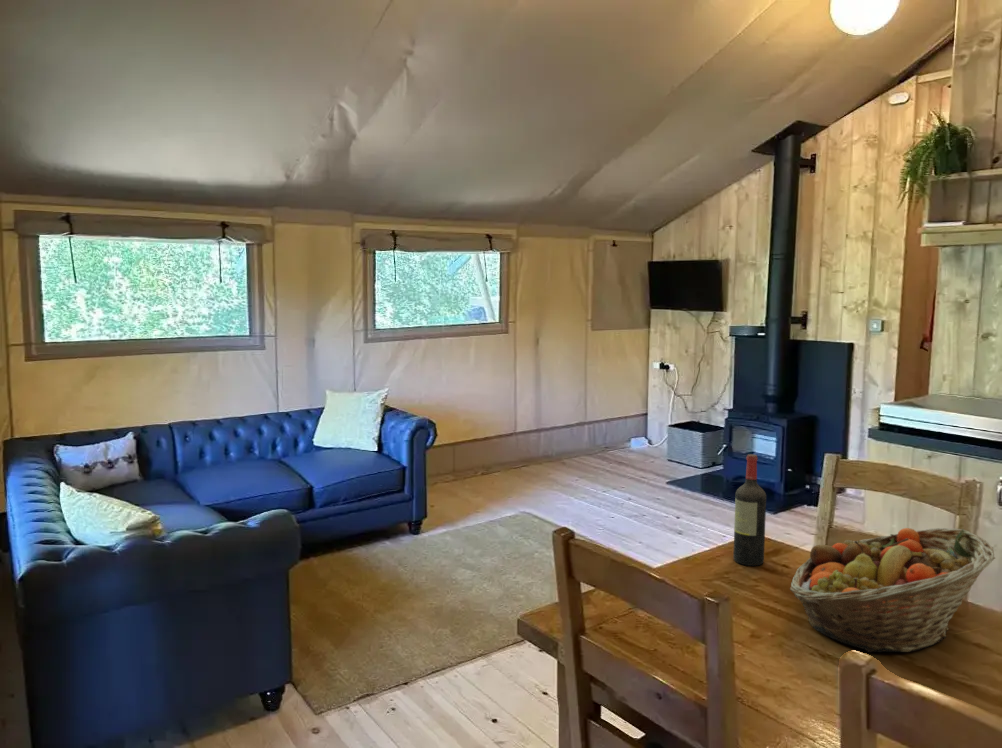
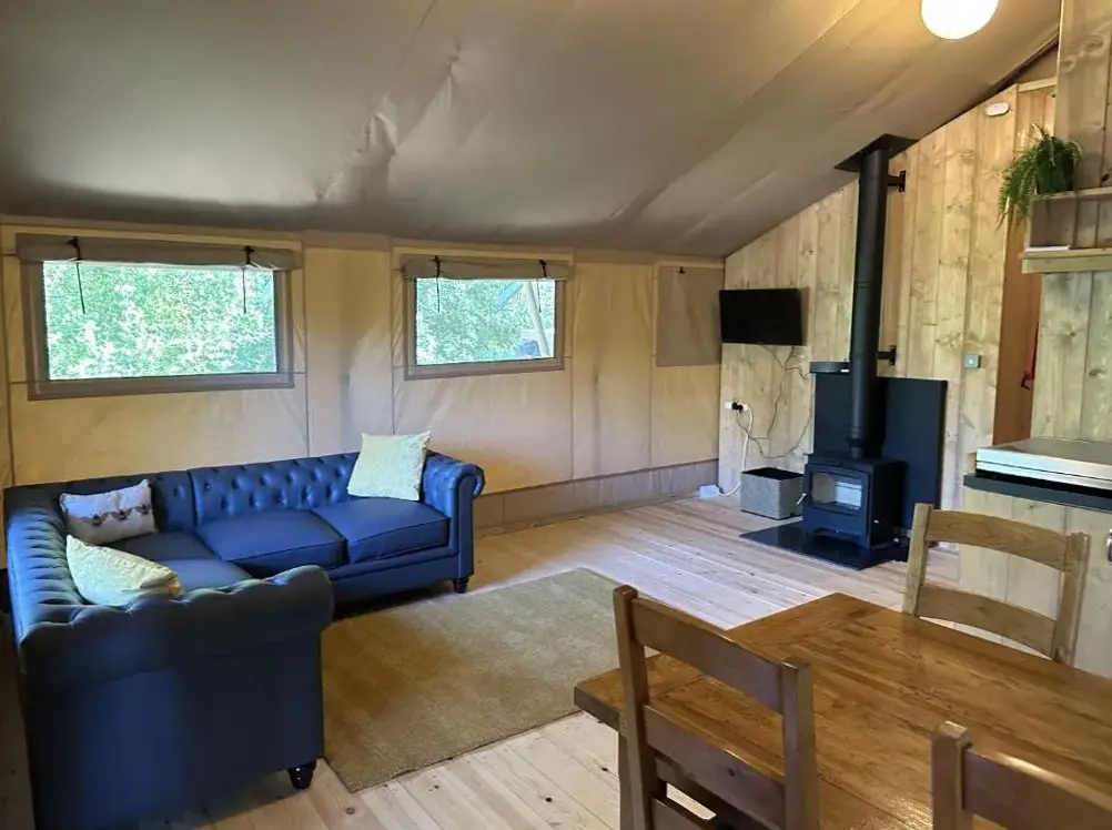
- fruit basket (886, 579)
- wine bottle (750, 508)
